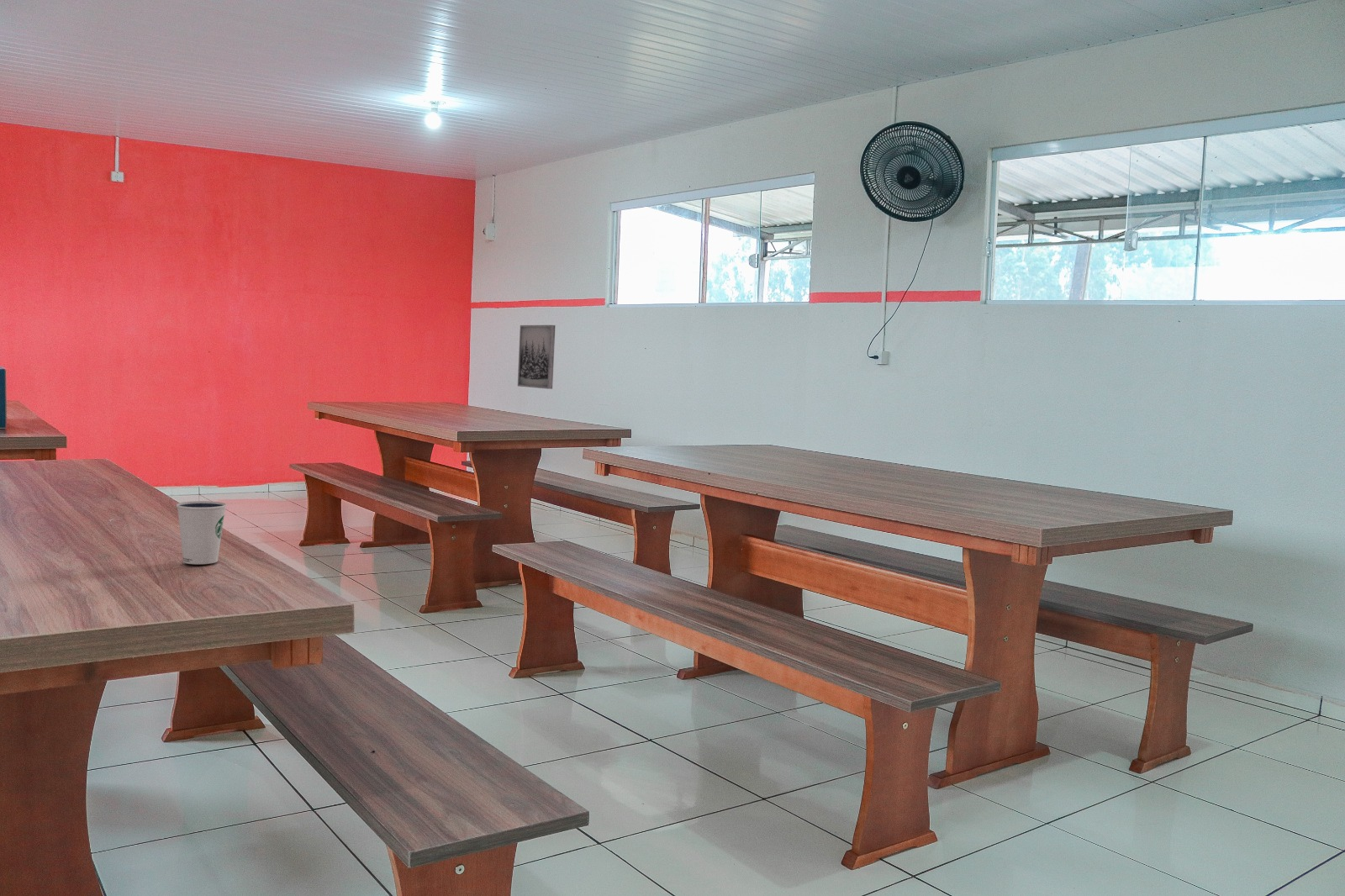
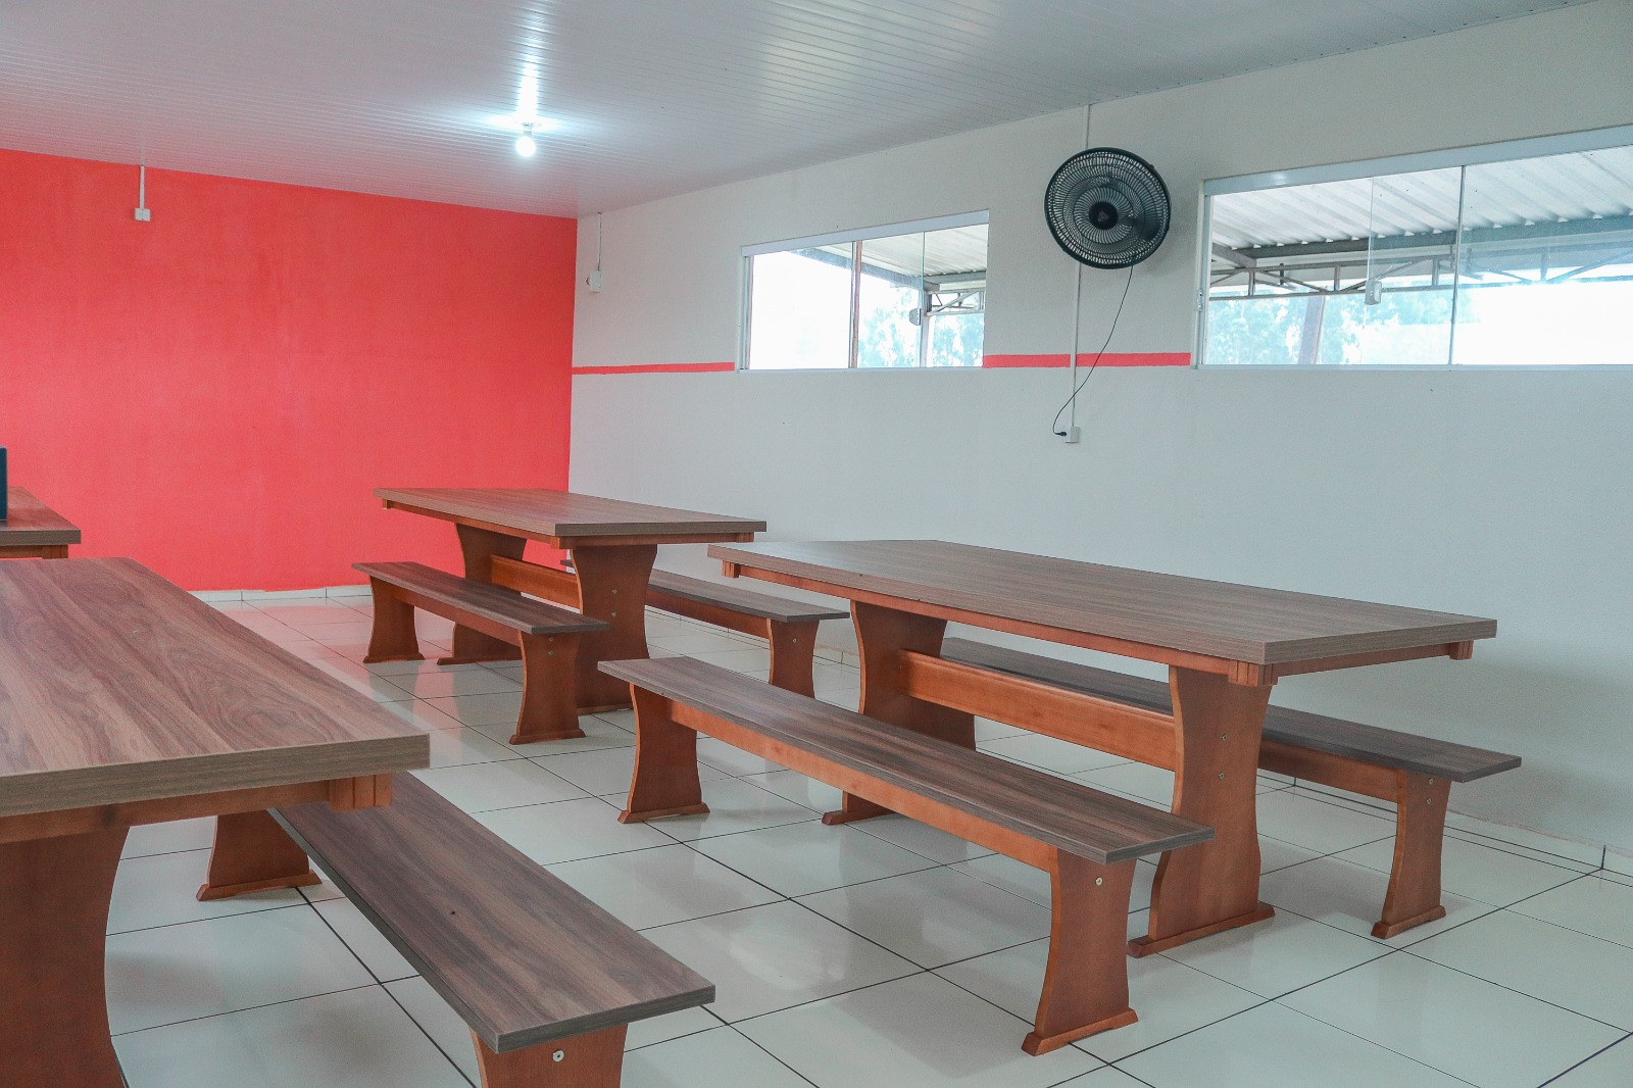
- dixie cup (201, 533)
- wall art (535, 356)
